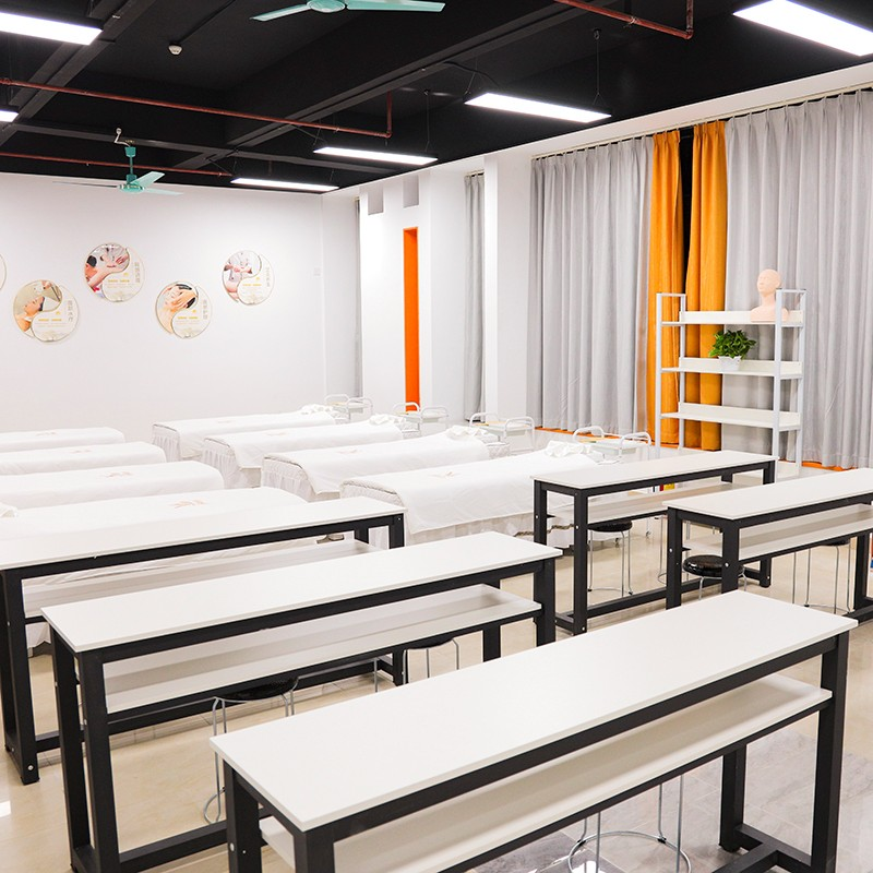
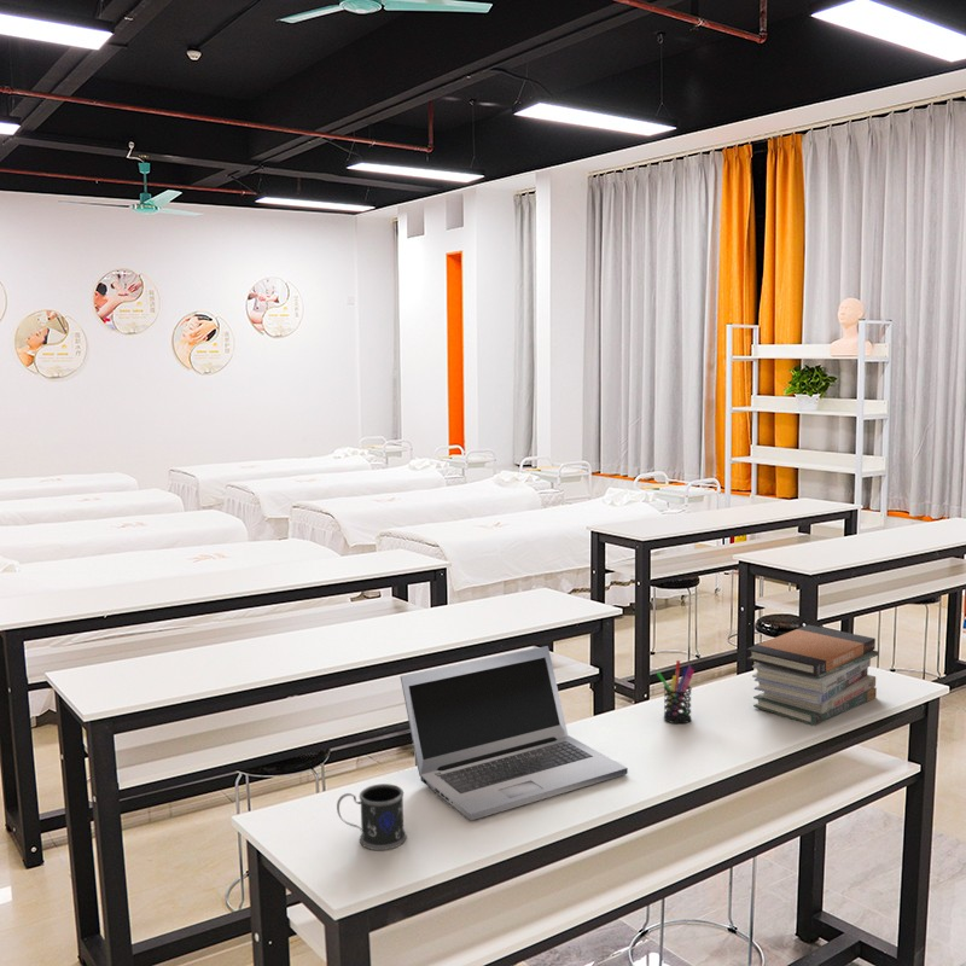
+ mug (371, 814)
+ book stack (813, 673)
+ laptop (512, 724)
+ pen holder (674, 691)
